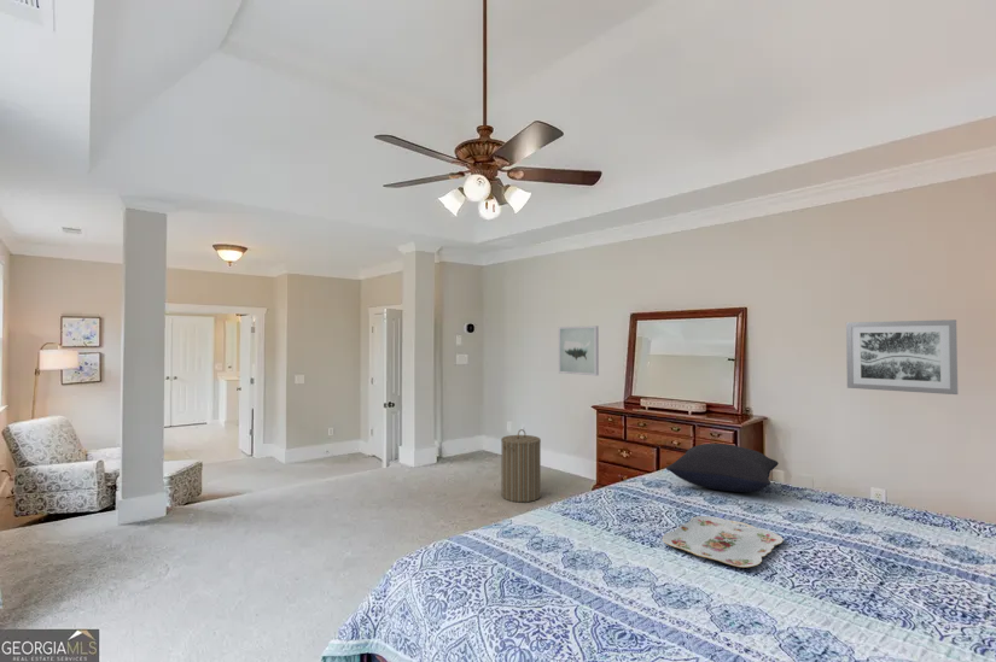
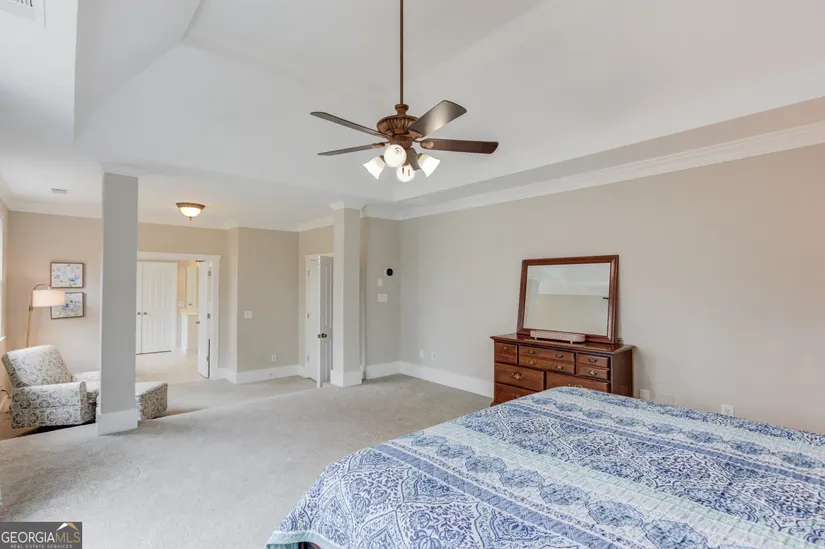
- serving tray (722, 539)
- laundry hamper (520, 462)
- wall art (577, 350)
- pillow (723, 467)
- wall art (898, 356)
